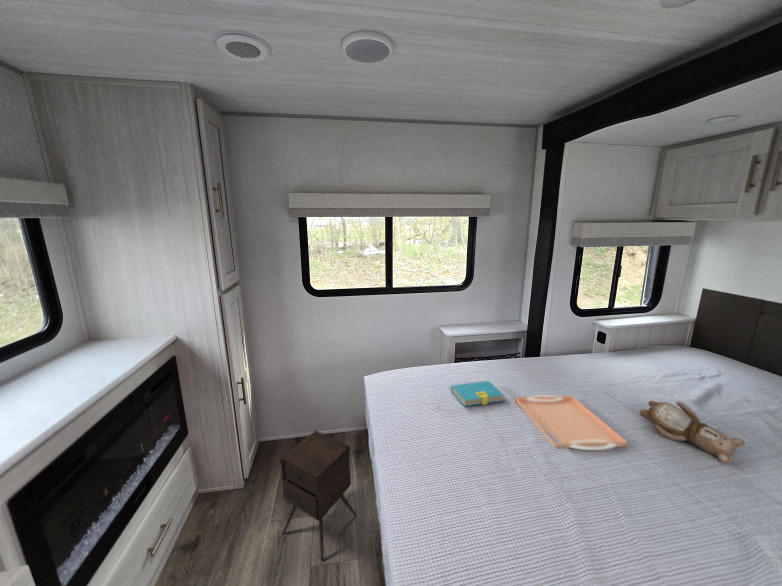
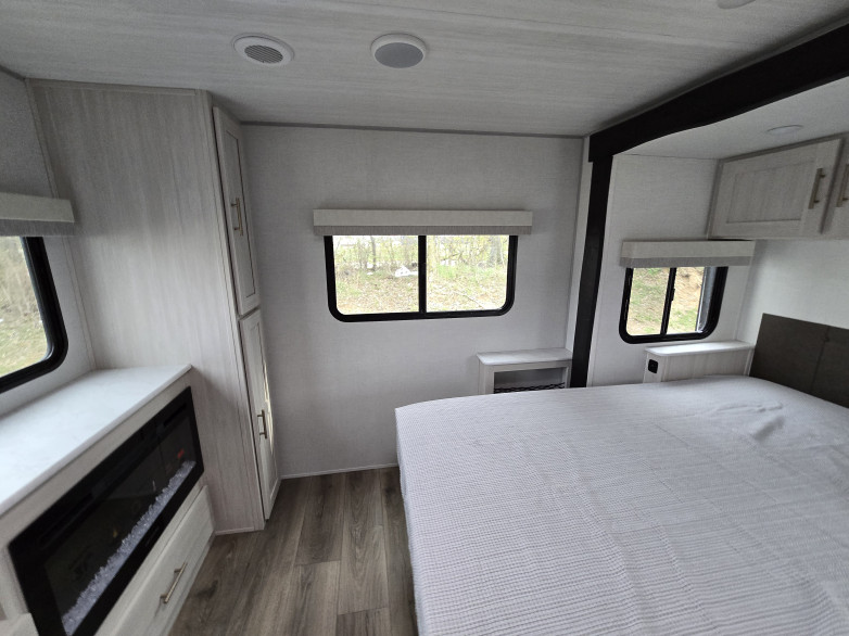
- teddy bear (686, 425)
- book (476, 392)
- serving tray (564, 419)
- side table (318, 489)
